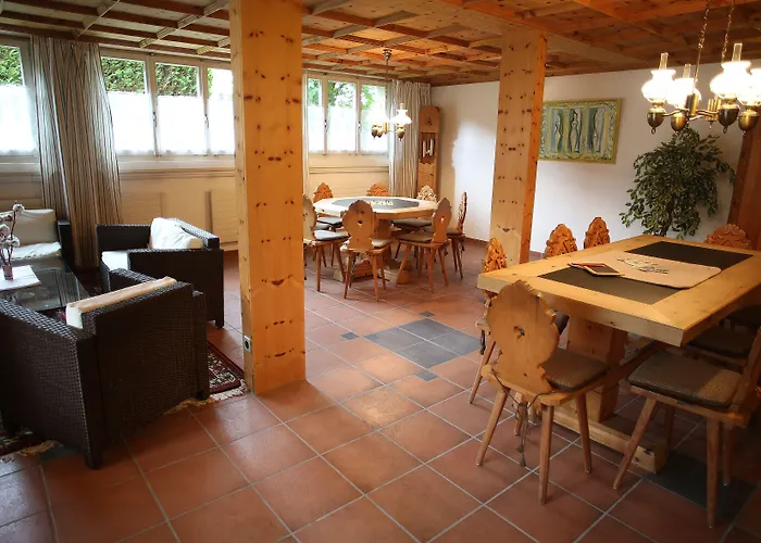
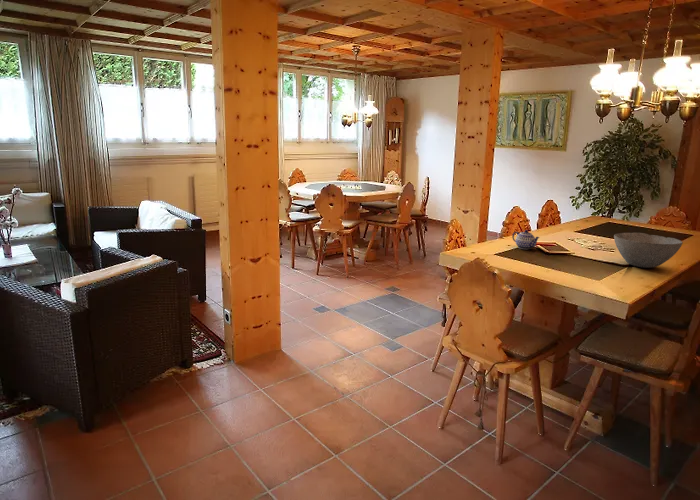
+ teapot (525, 239)
+ bowl (644, 252)
